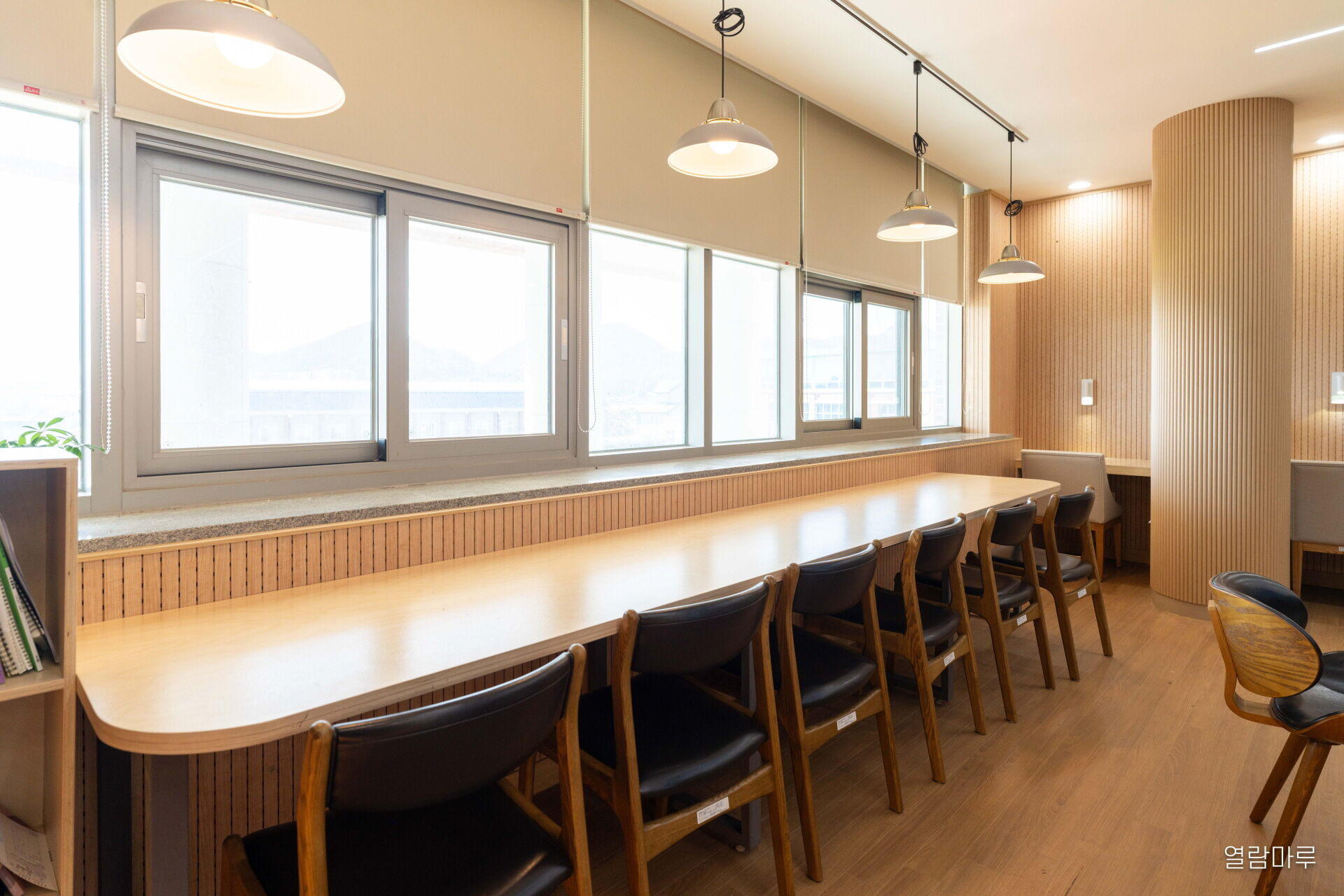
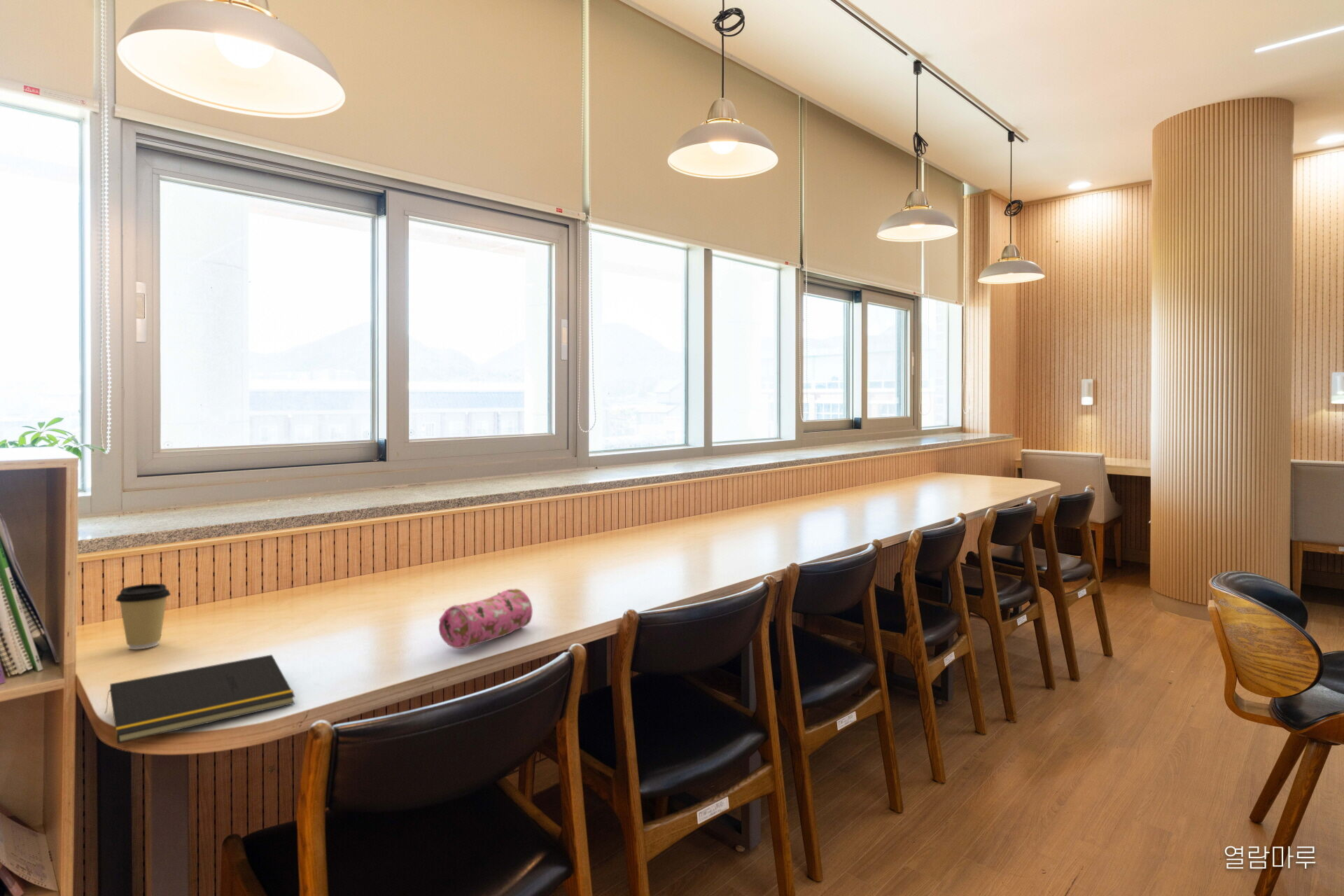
+ coffee cup (144, 616)
+ pencil case (487, 617)
+ notepad (204, 694)
